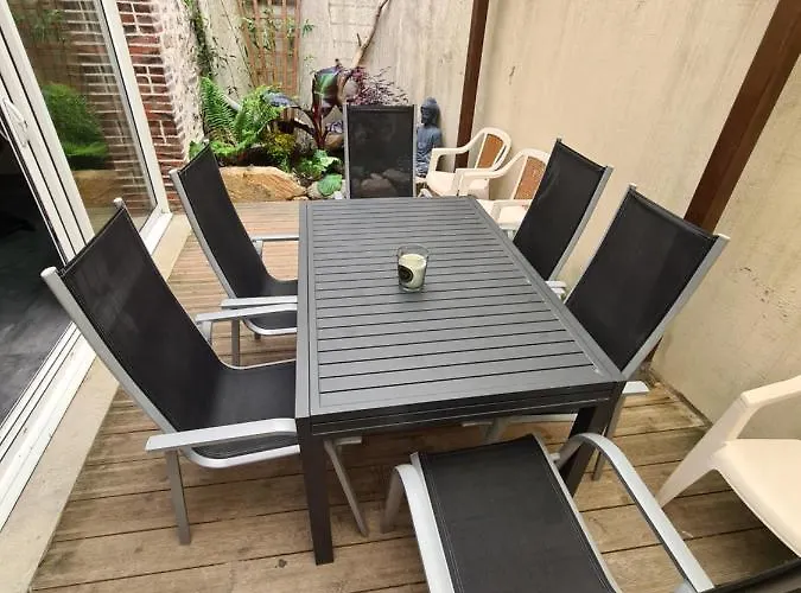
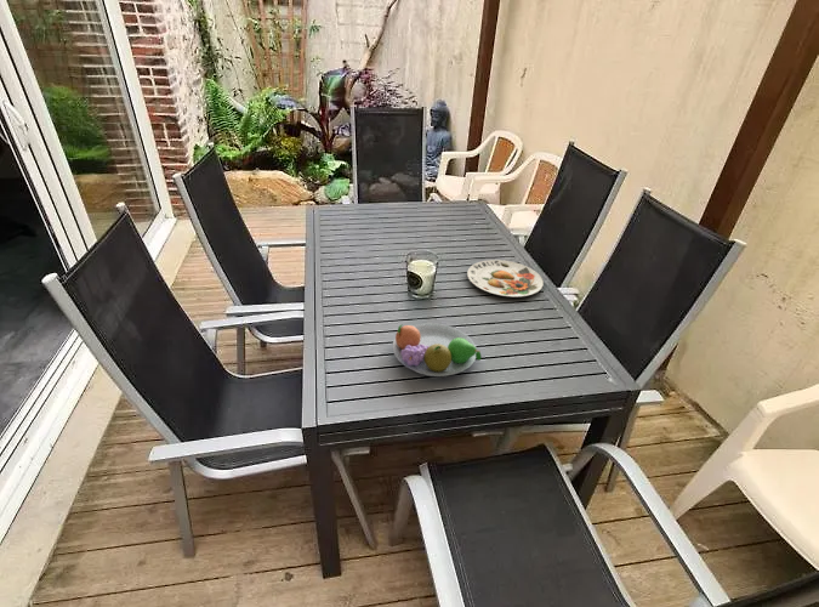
+ plate (504, 278)
+ fruit bowl (437, 342)
